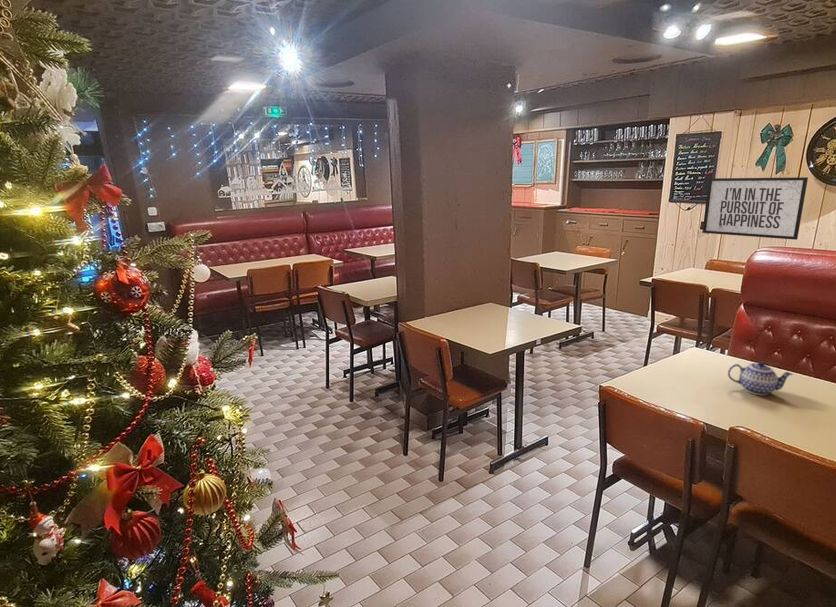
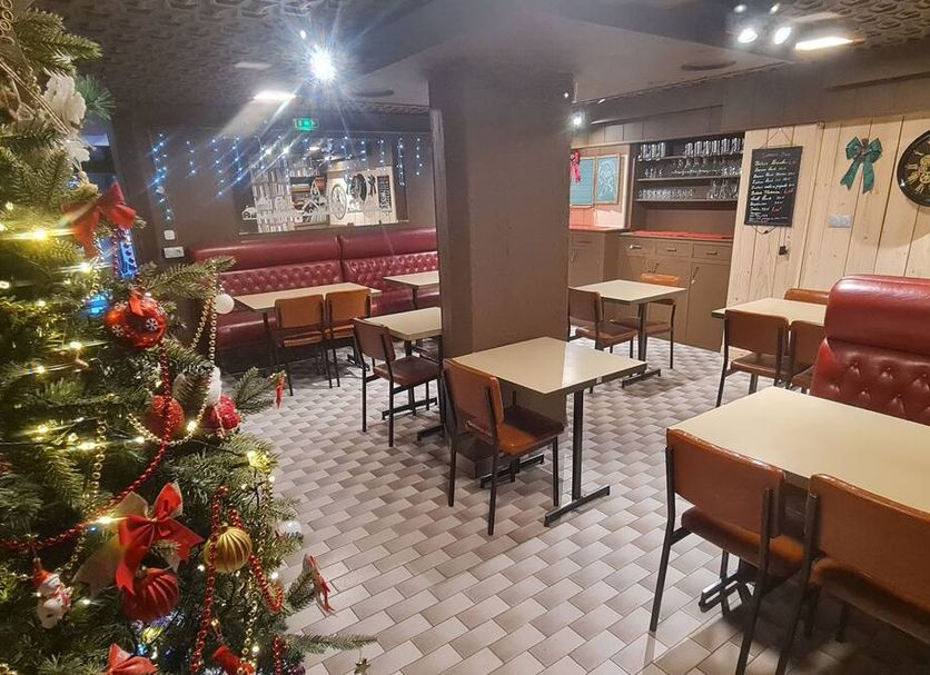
- teapot (758, 376)
- mirror (750, 207)
